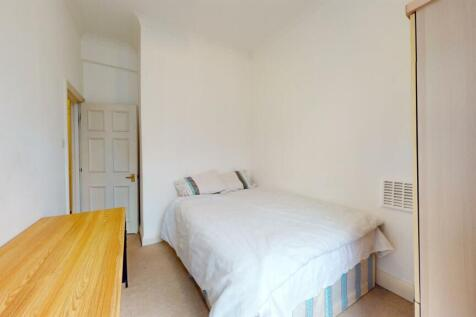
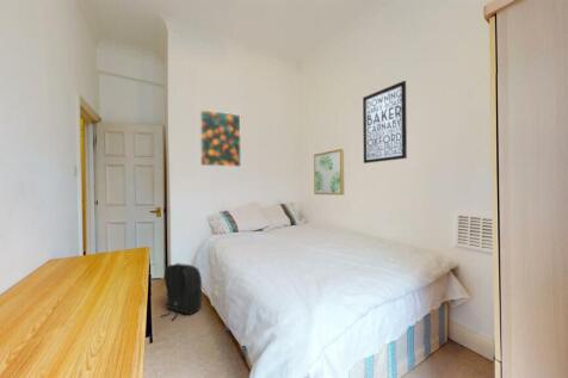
+ wall art (327, 173)
+ wall art (383, 125)
+ backpack (180, 285)
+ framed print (221, 138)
